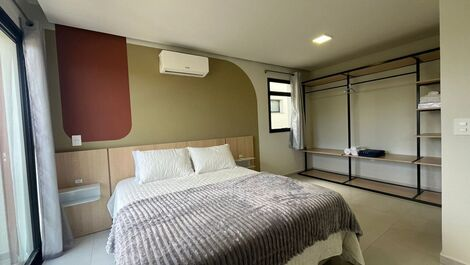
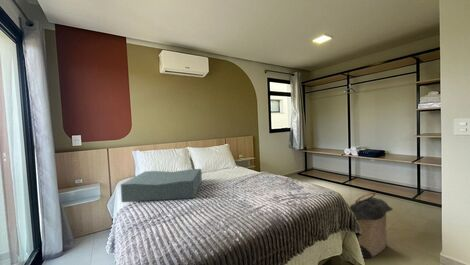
+ laundry hamper (368, 218)
+ cushion (167, 182)
